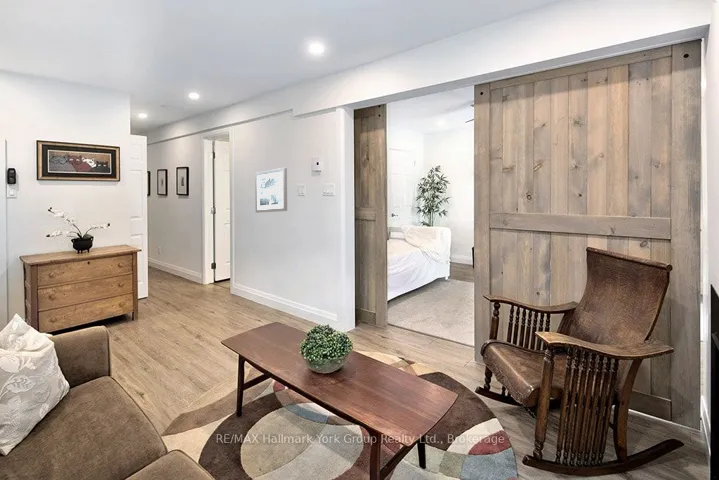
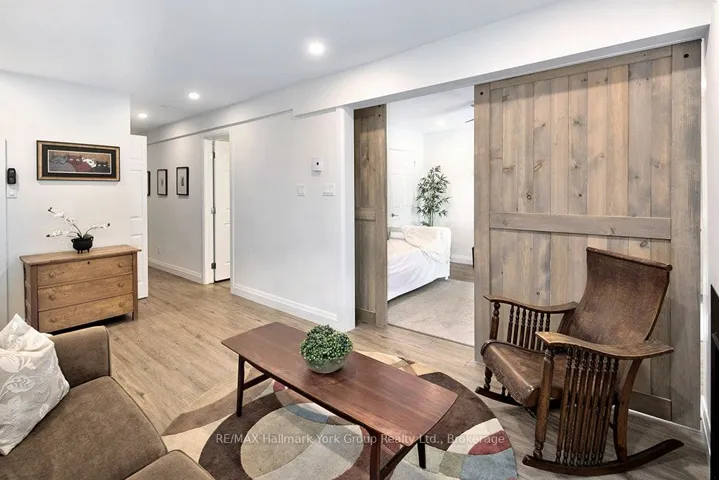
- wall art (270, 191)
